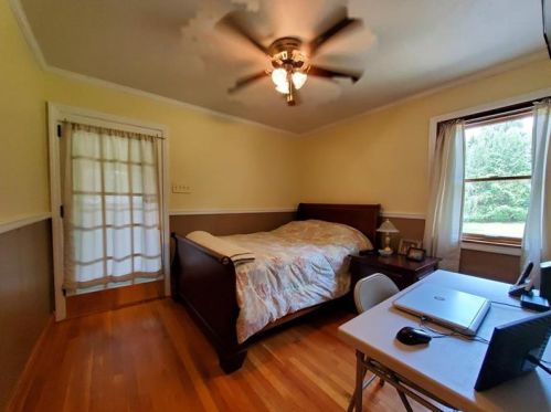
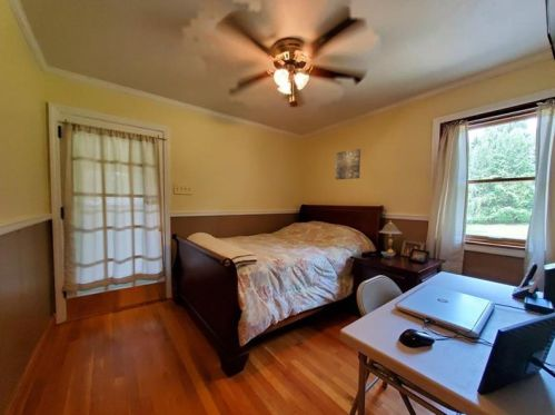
+ wall art (347, 165)
